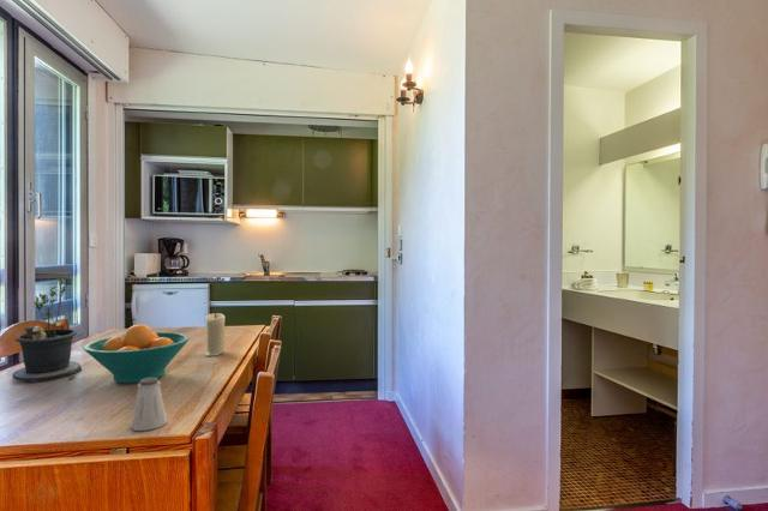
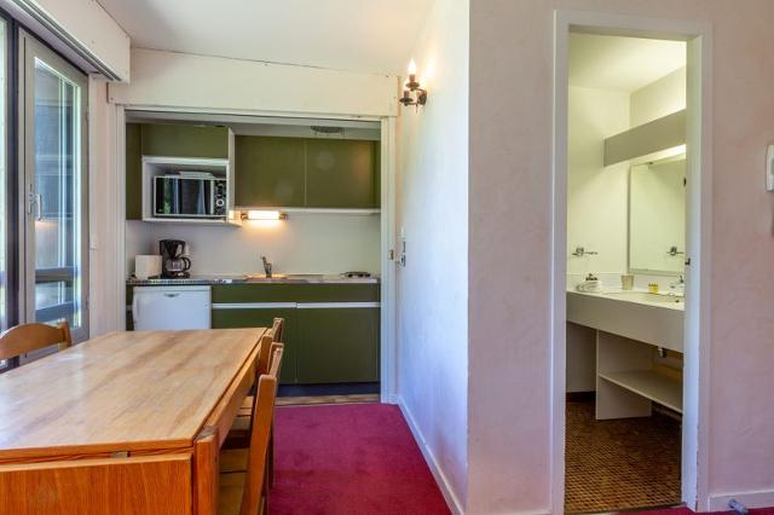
- saltshaker (149, 402)
- potted plant (48, 326)
- fruit bowl (139, 350)
- candle (215, 332)
